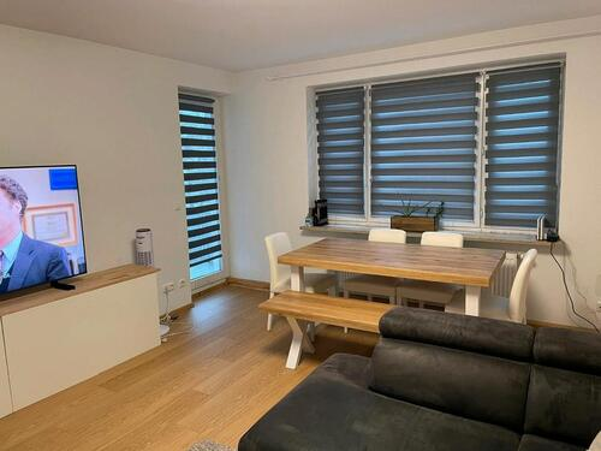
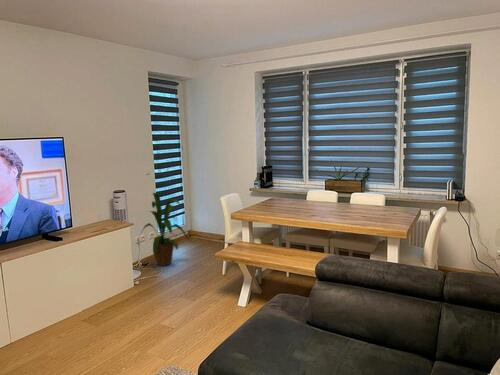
+ house plant (167, 226)
